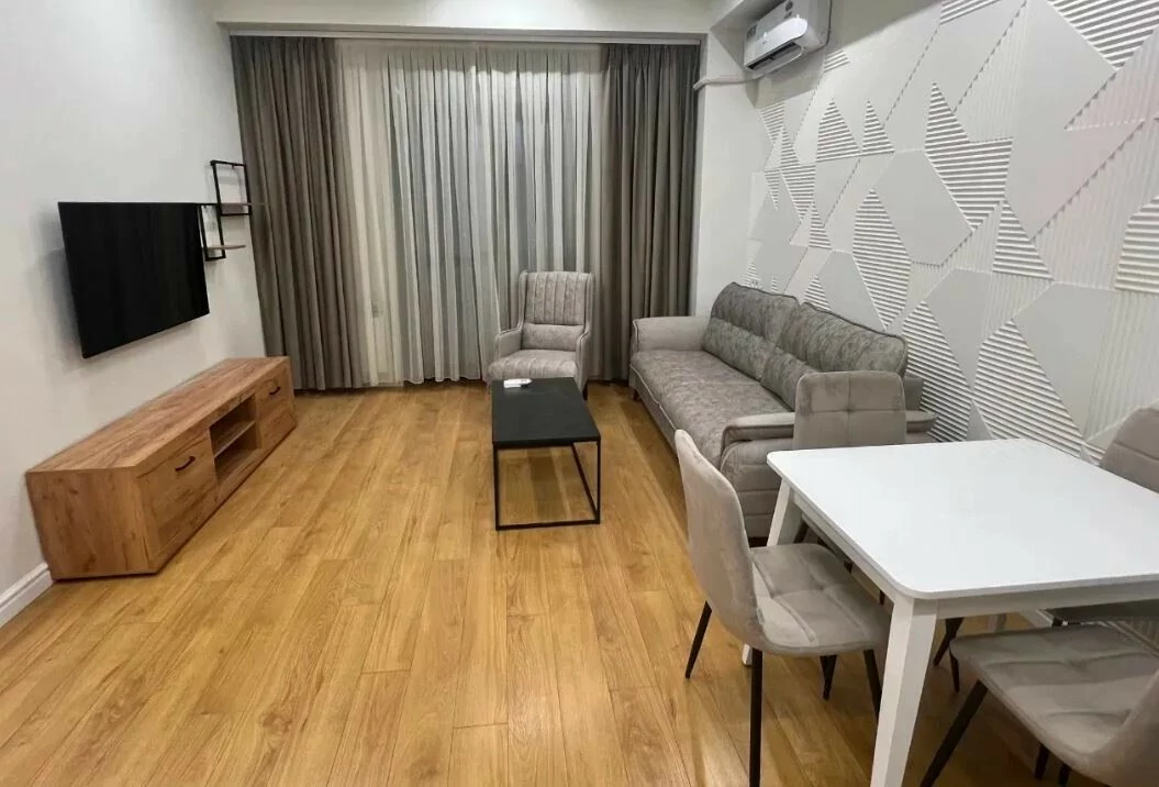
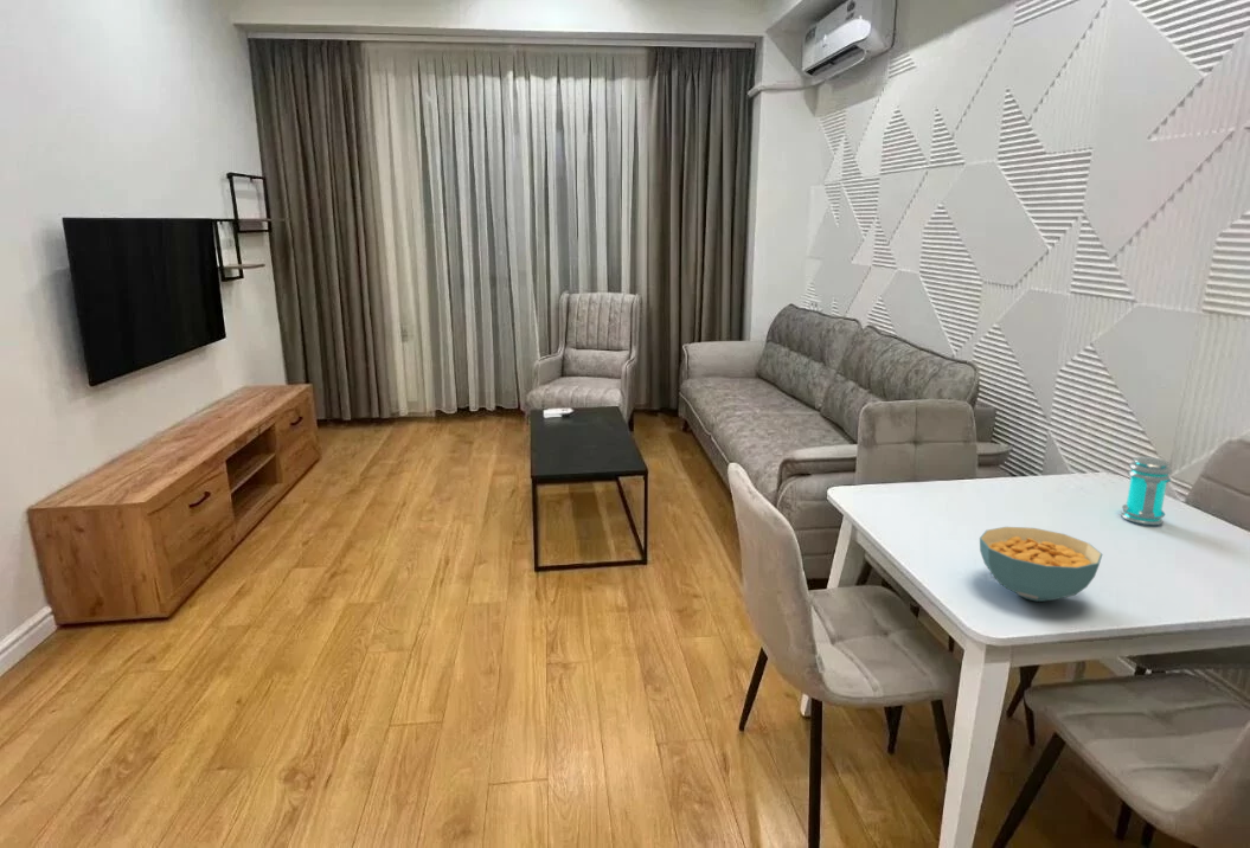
+ jar (1146, 489)
+ cereal bowl (1036, 570)
